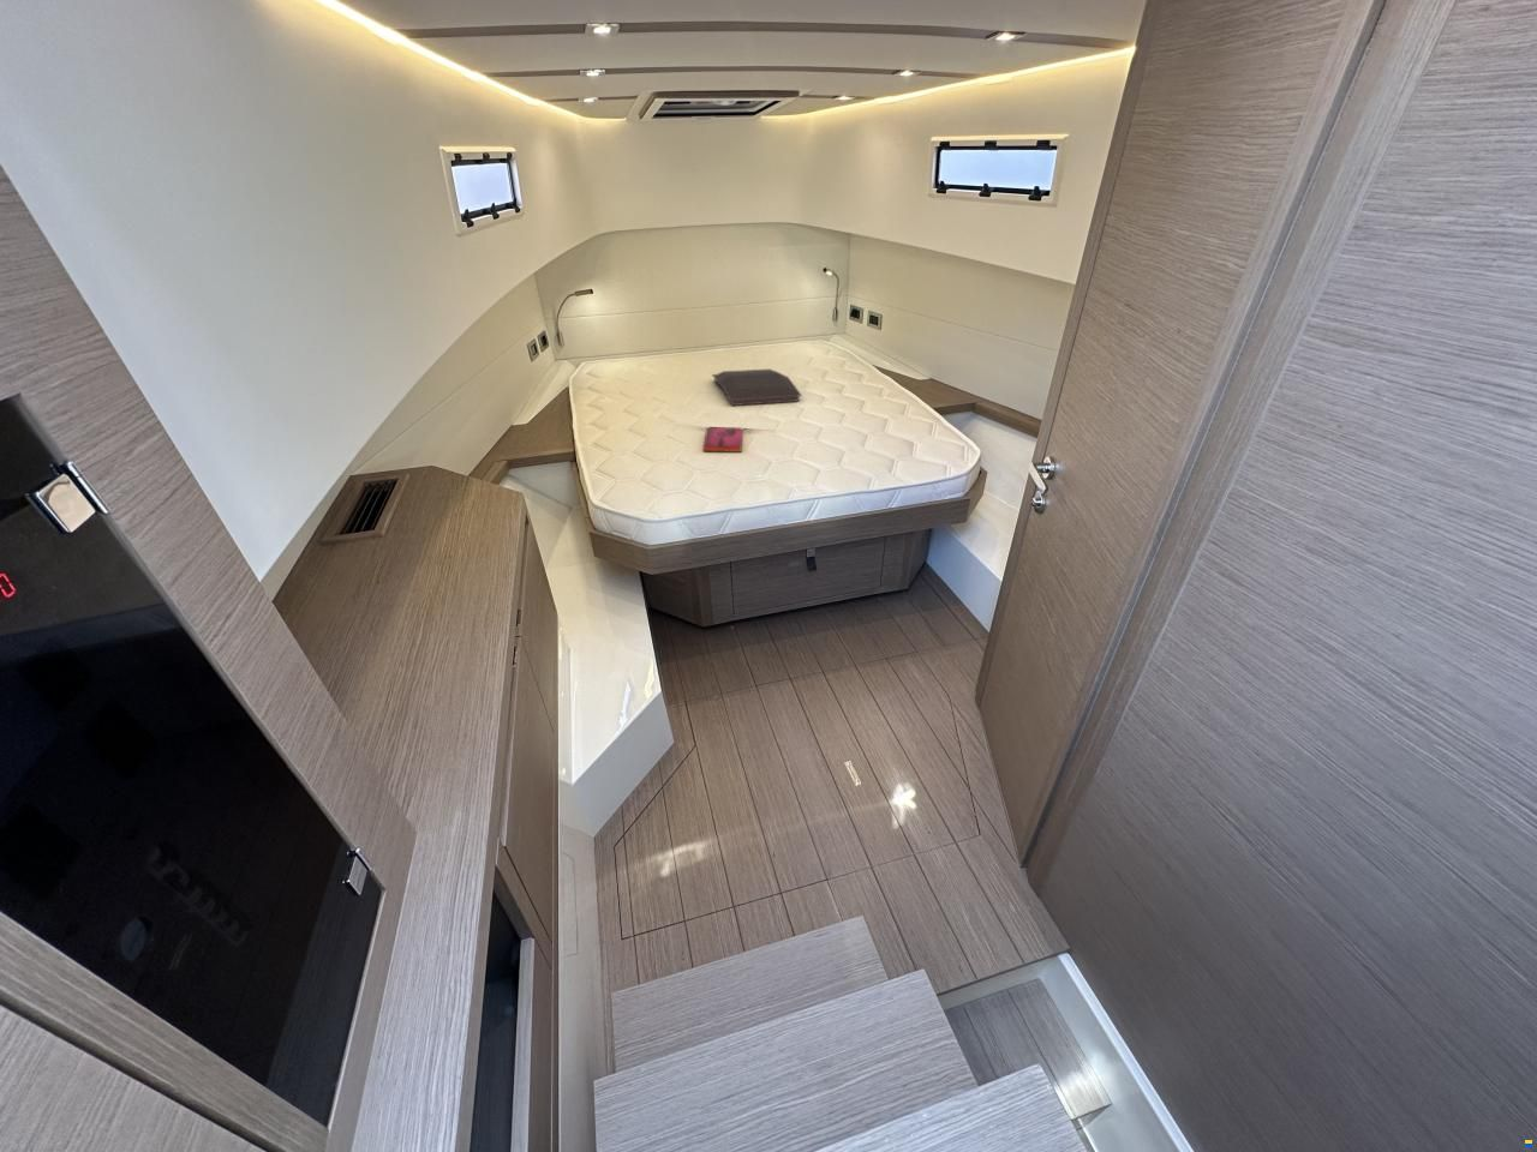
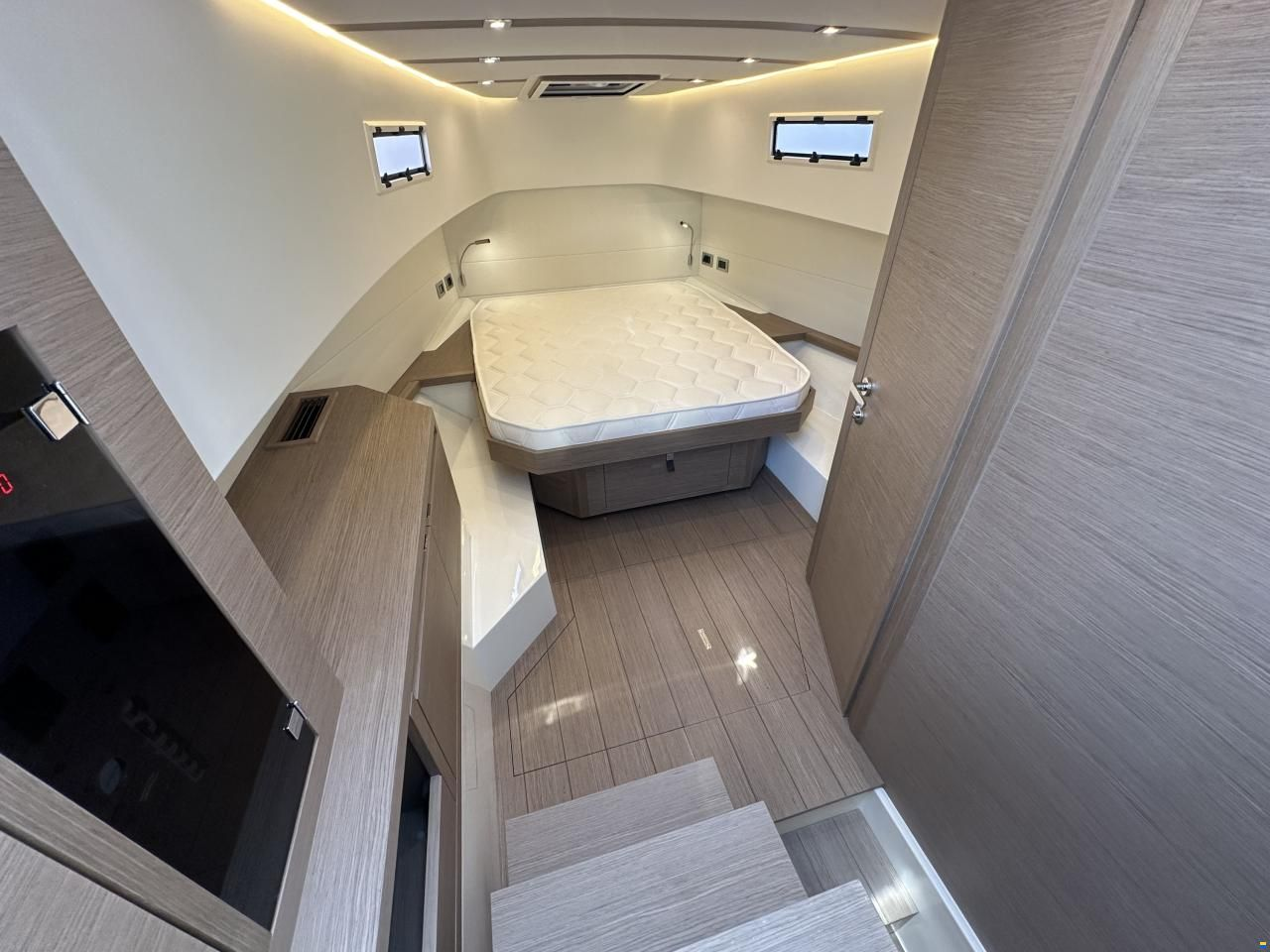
- serving tray (754, 382)
- hardback book (723, 439)
